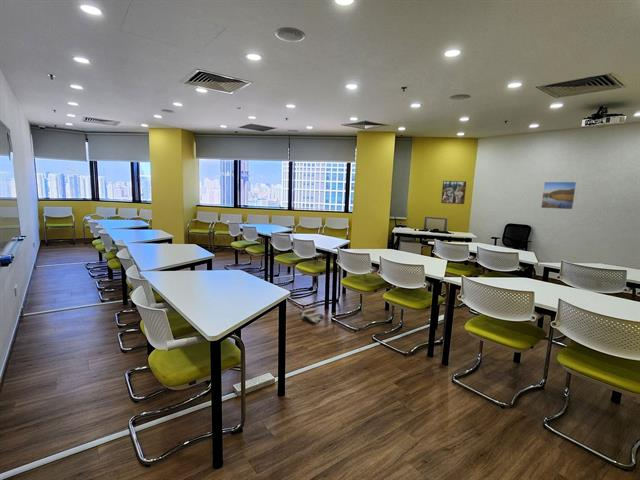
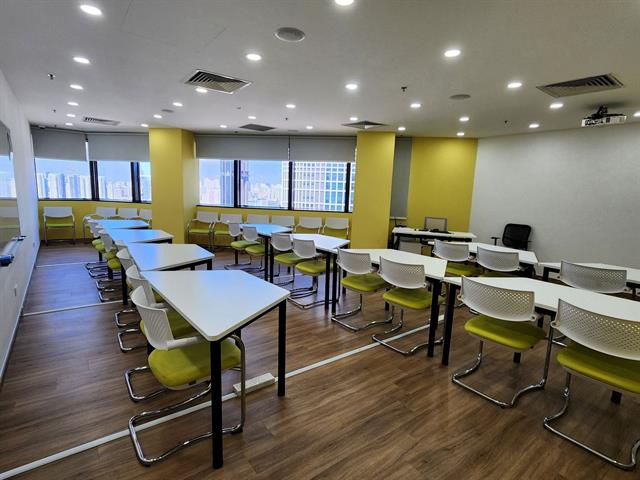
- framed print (558, 195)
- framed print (453, 192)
- sneaker (310, 314)
